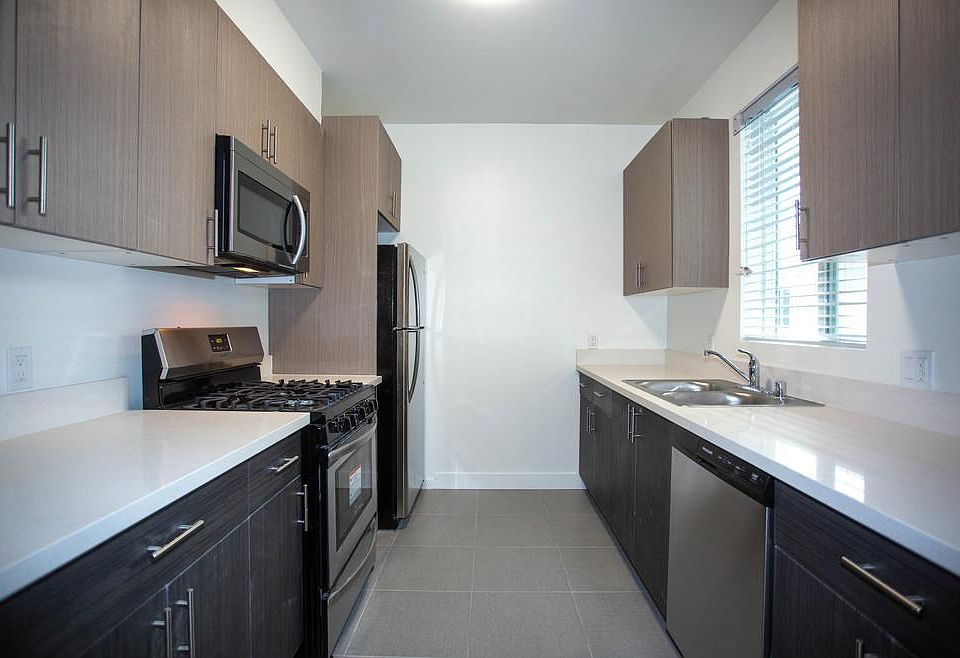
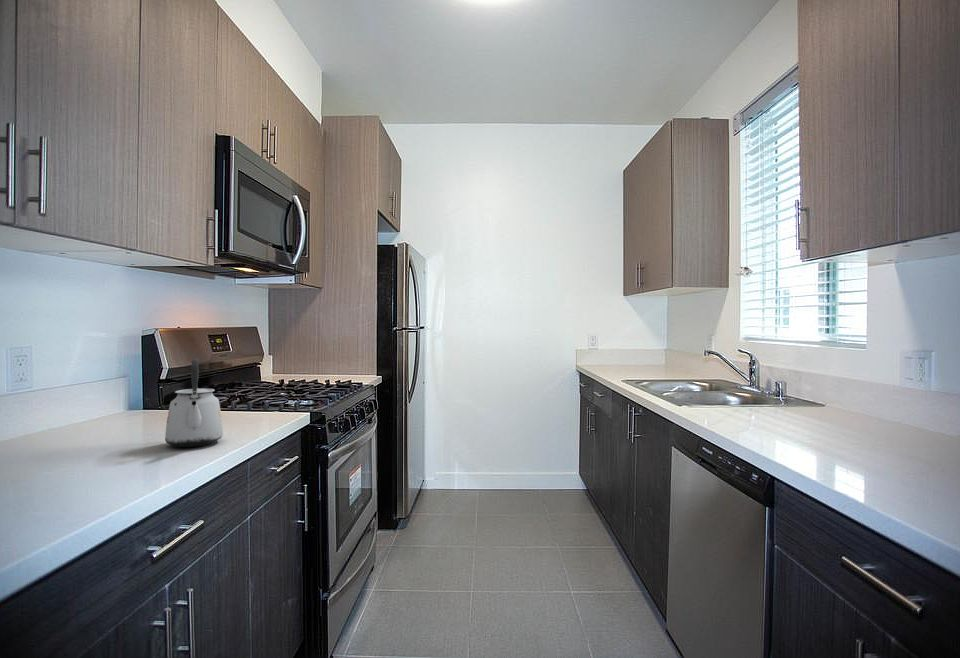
+ kettle (194, 402)
